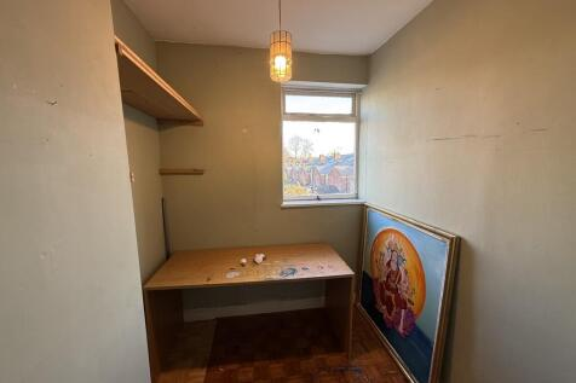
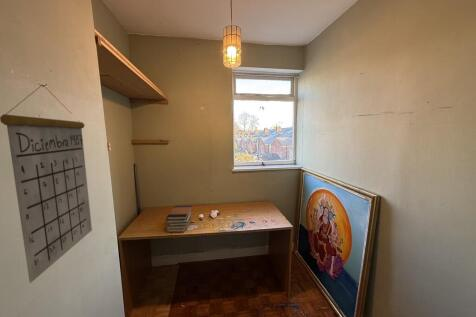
+ book stack (180, 217)
+ calendar (57, 171)
